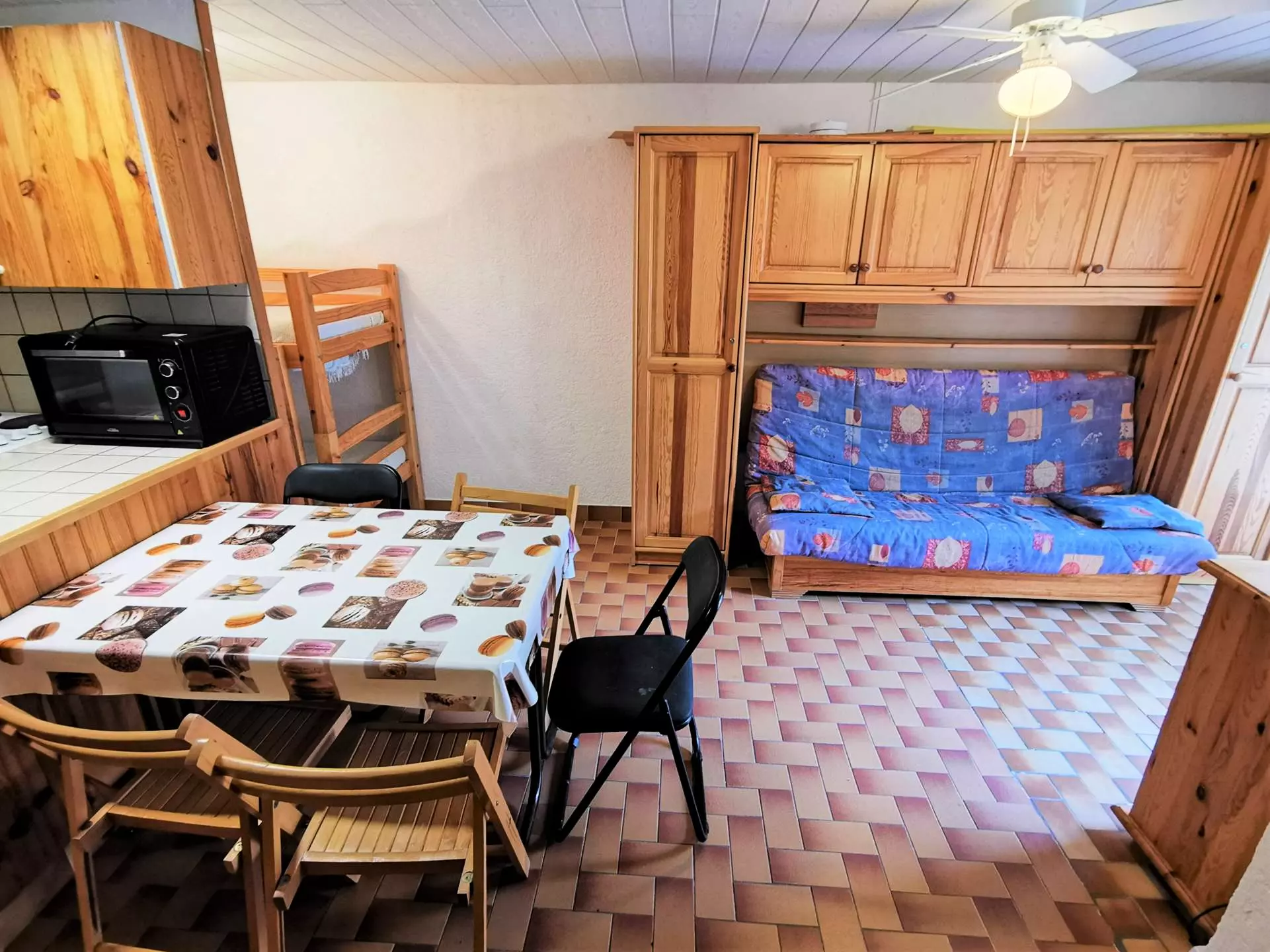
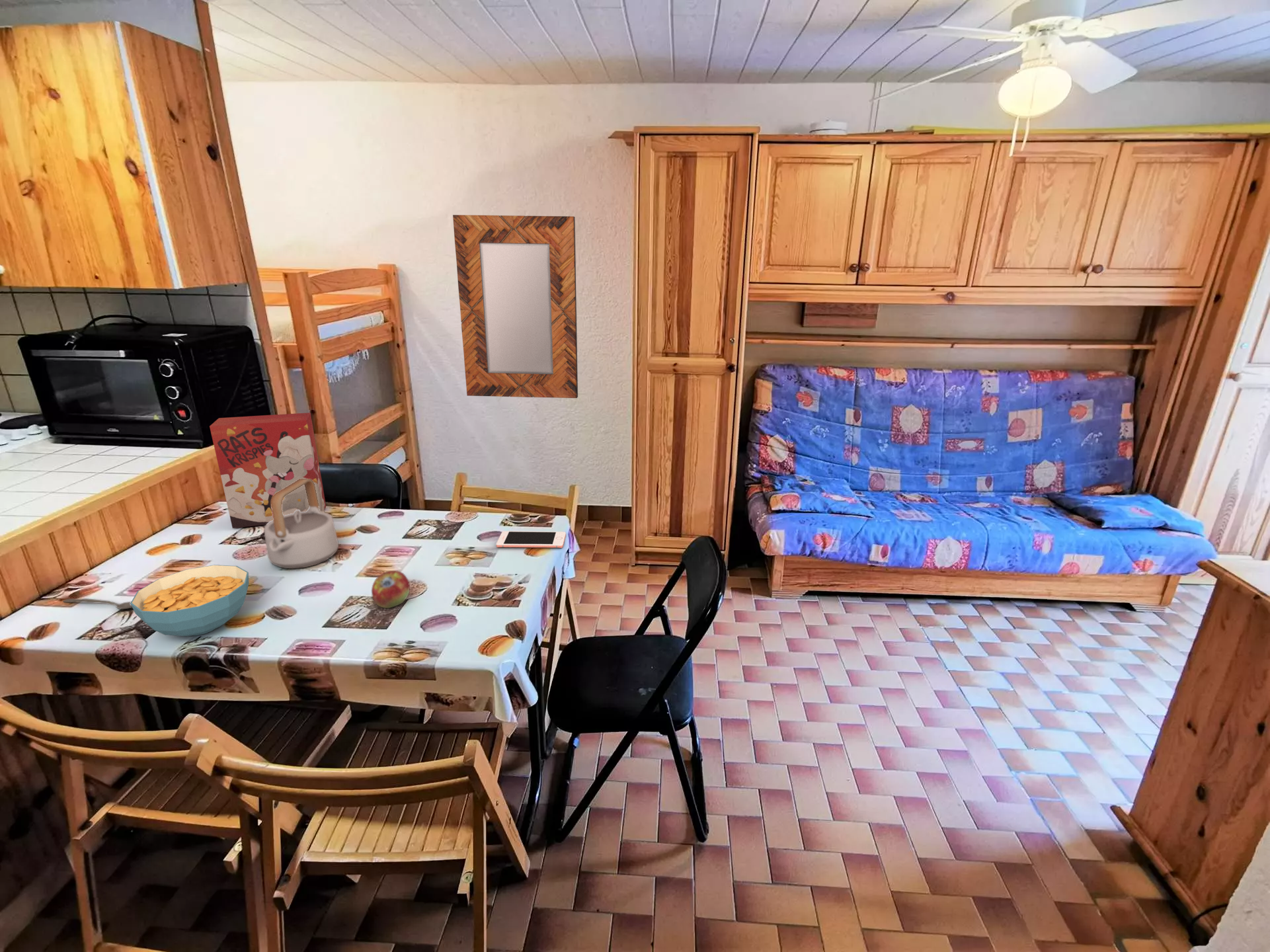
+ cereal bowl (197, 607)
+ spoon (102, 602)
+ cereal box (272, 469)
+ teapot (295, 524)
+ home mirror (518, 310)
+ cell phone (532, 539)
+ fruit (391, 590)
